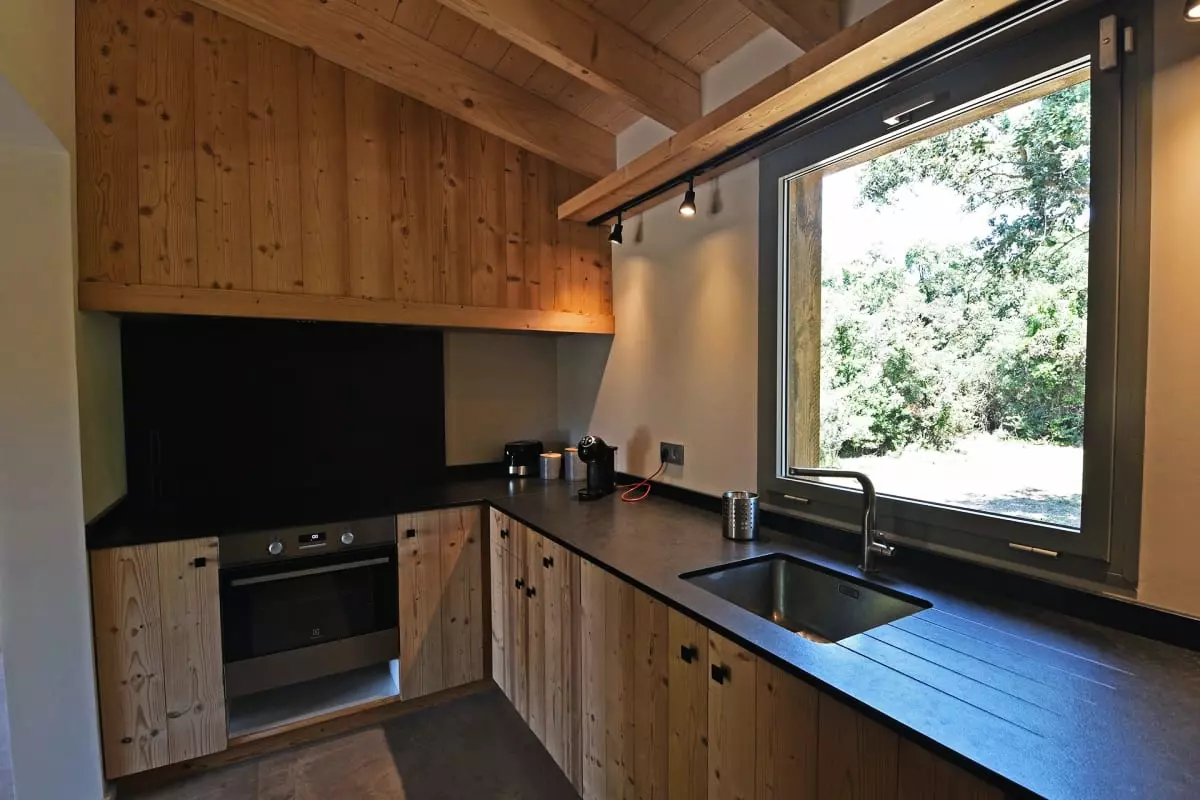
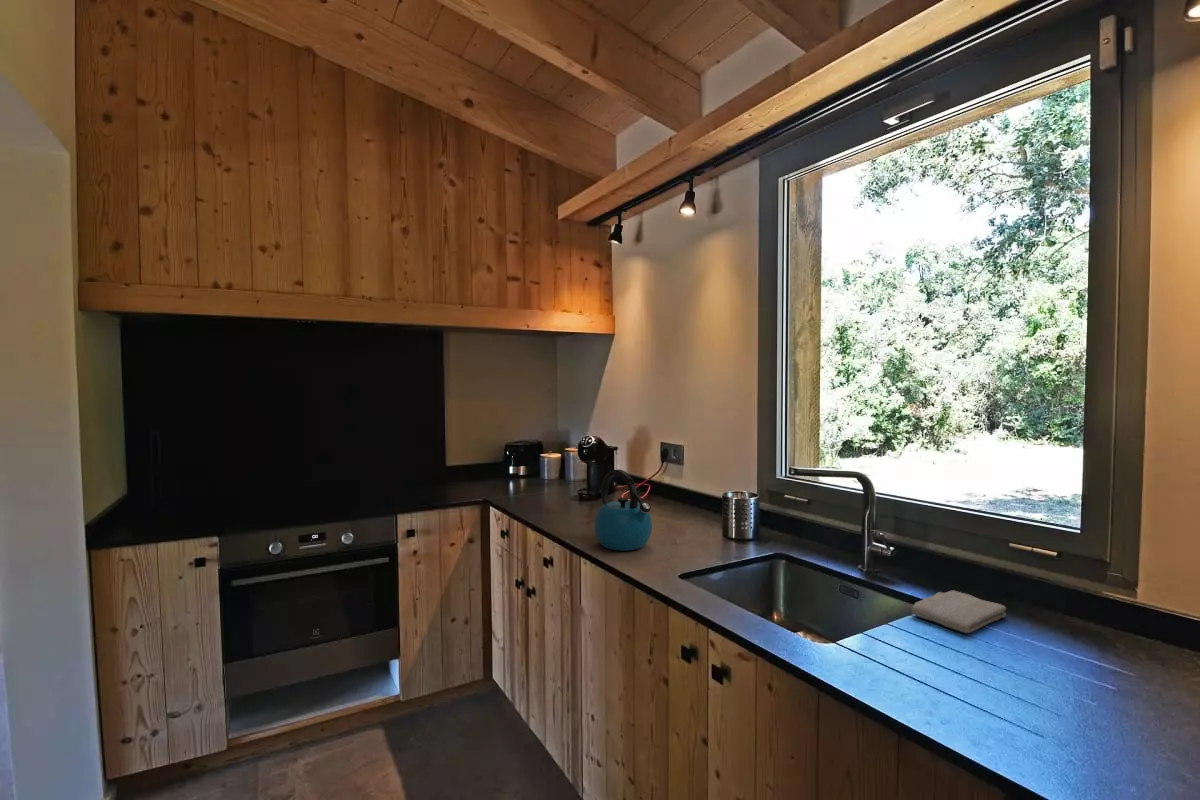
+ kettle (625, 508)
+ washcloth (959, 609)
